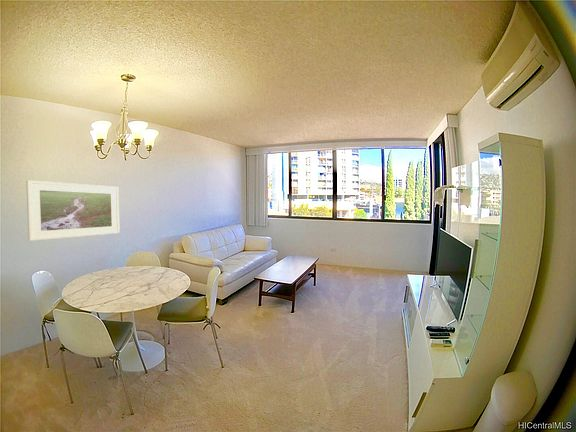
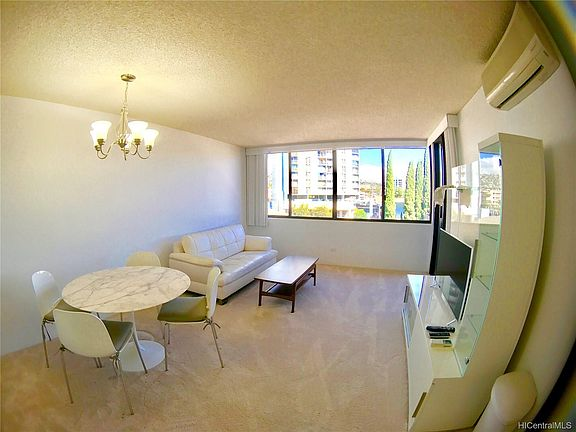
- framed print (79, 210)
